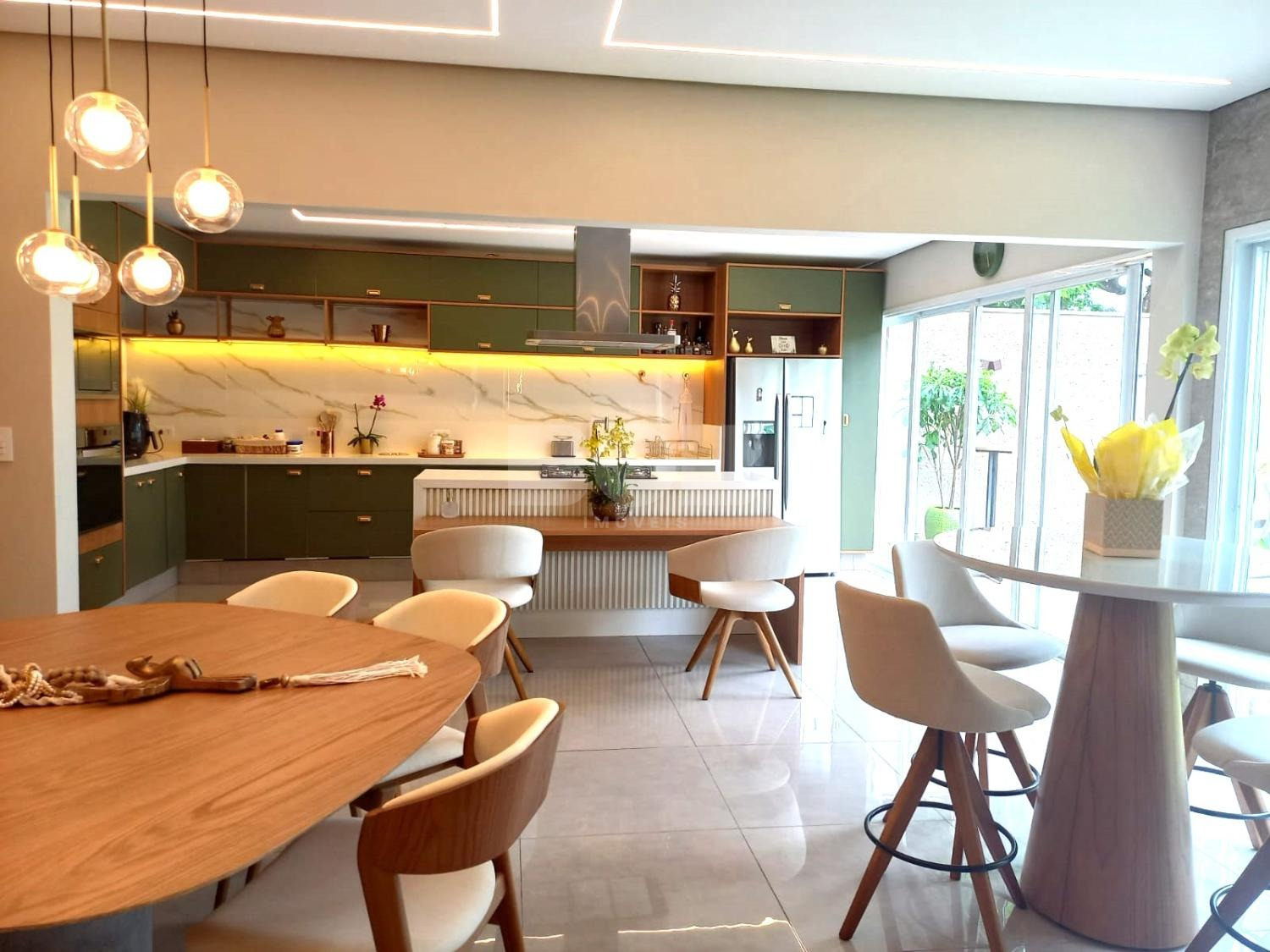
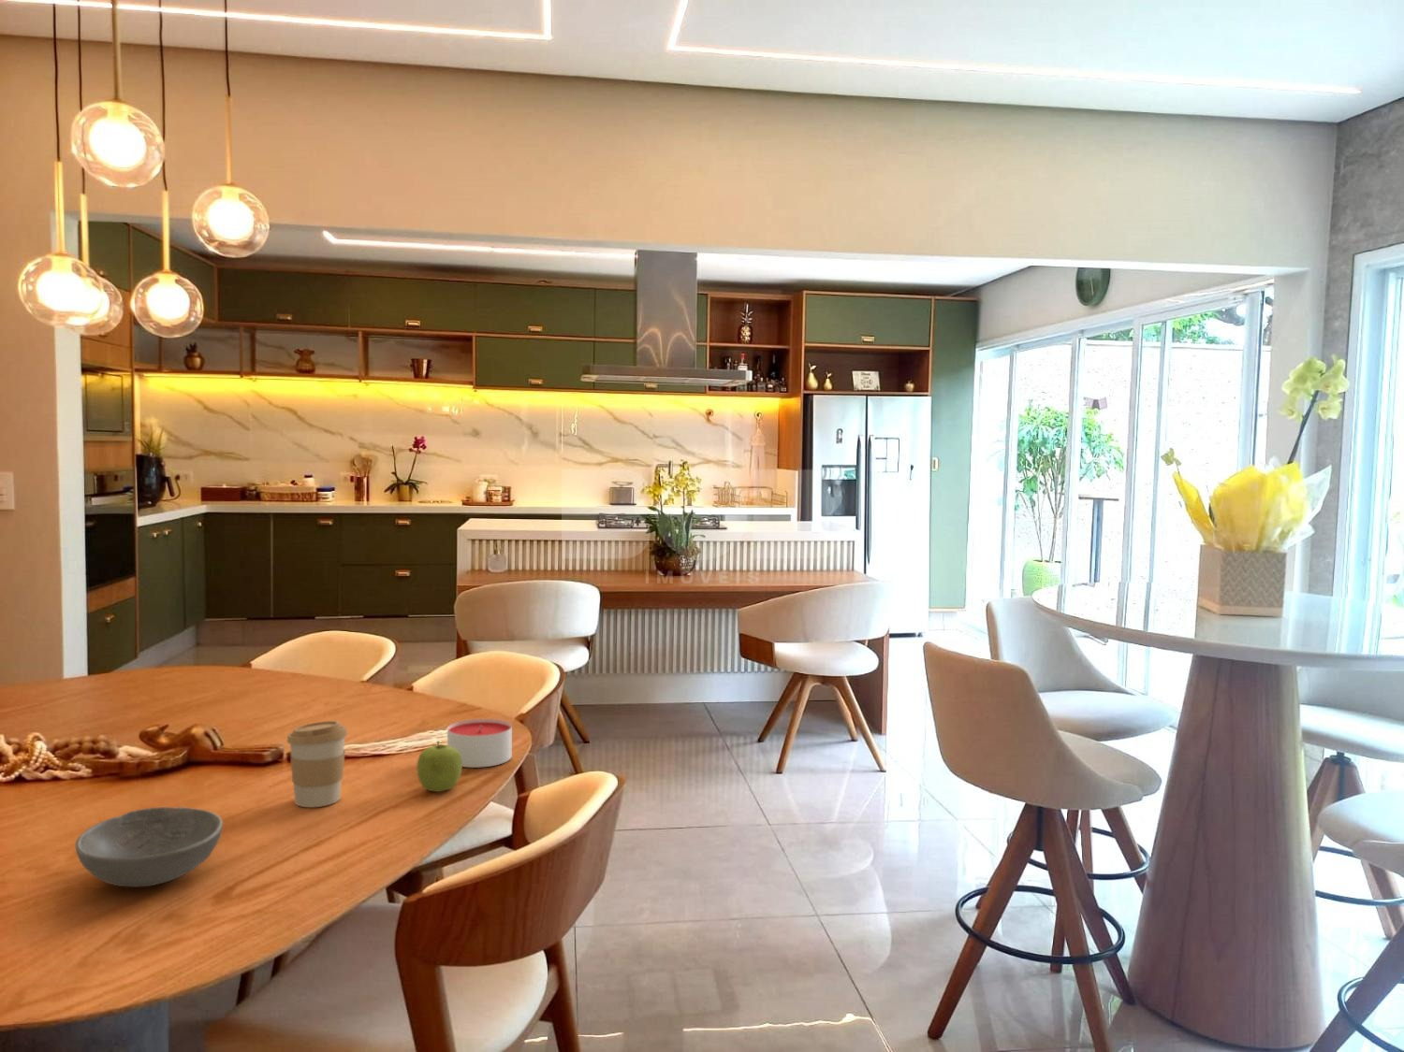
+ candle (479, 740)
+ soup bowl (151, 851)
+ fruit (439, 765)
+ coffee cup (317, 761)
